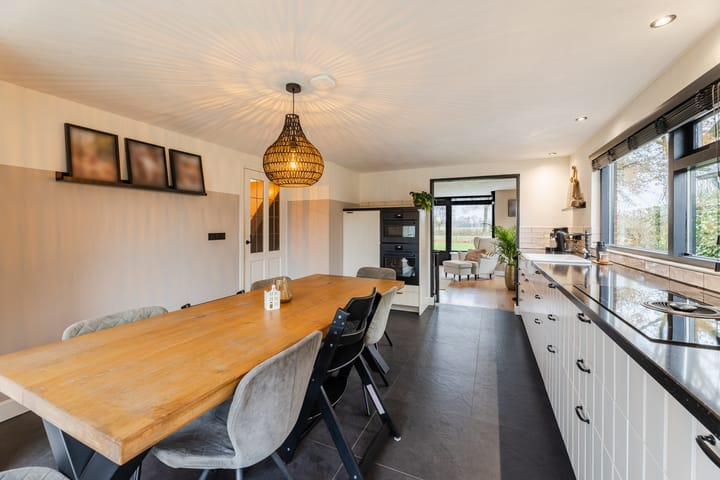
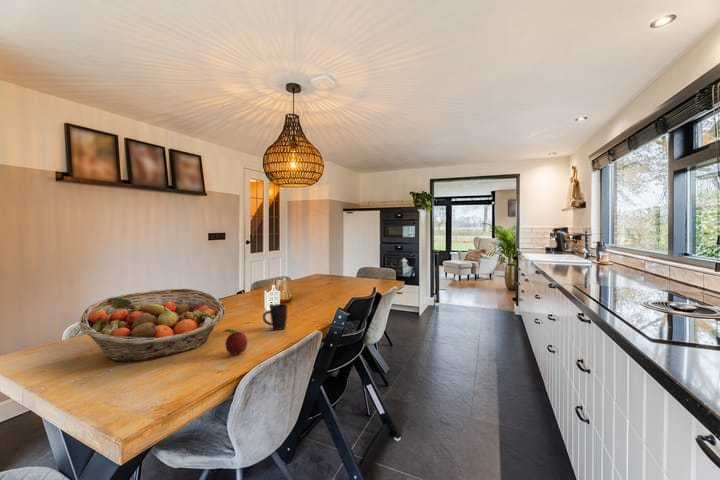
+ fruit basket (160, 320)
+ mug (276, 317)
+ fruit (235, 341)
